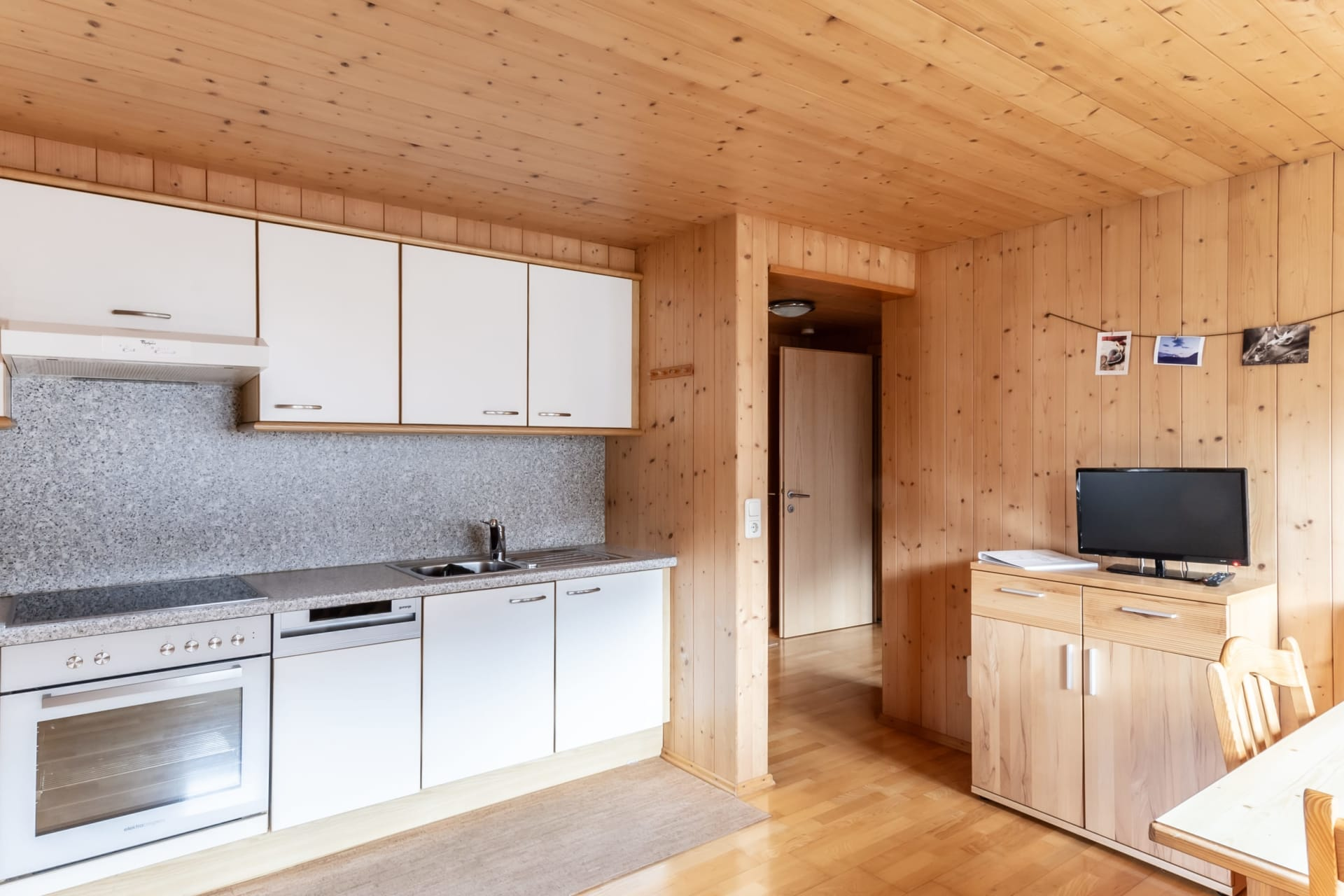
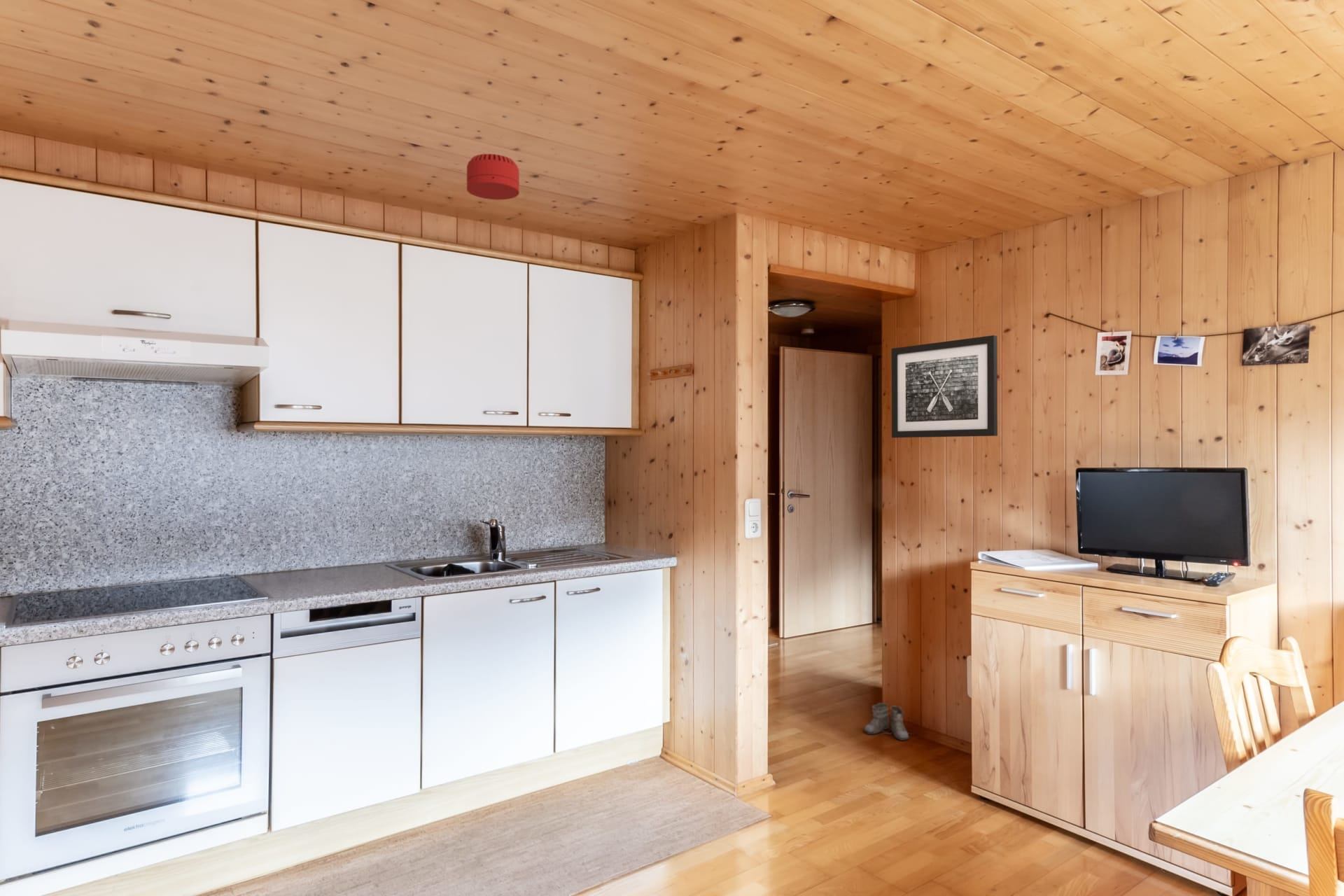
+ wall art (941, 389)
+ smoke detector (493, 176)
+ boots (886, 720)
